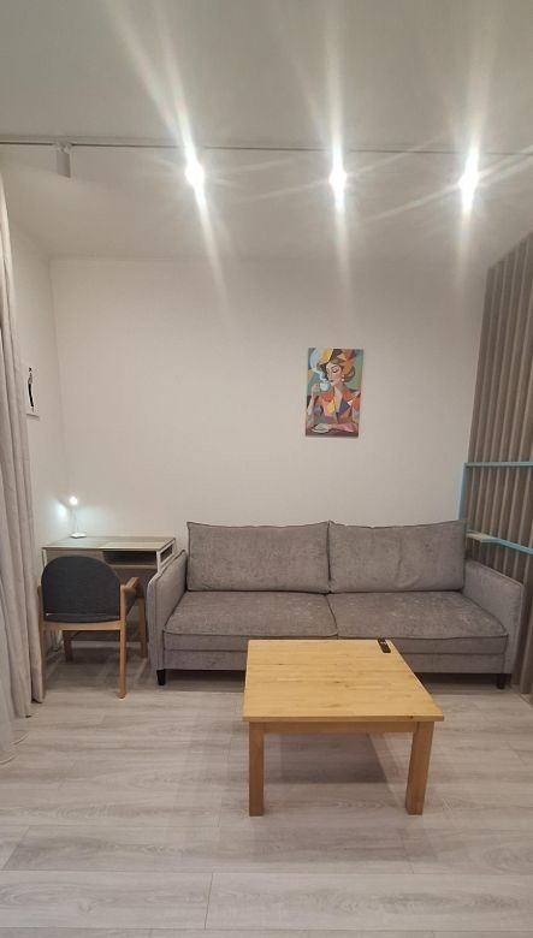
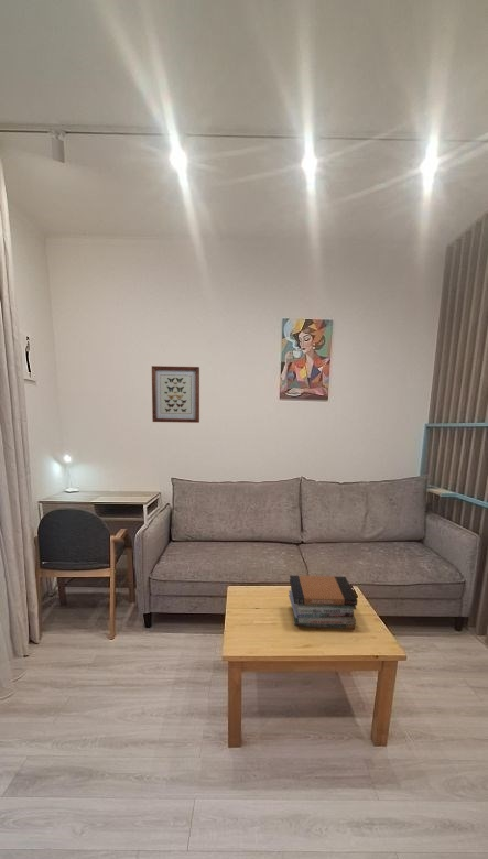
+ book stack (321, 601)
+ wall art (175, 394)
